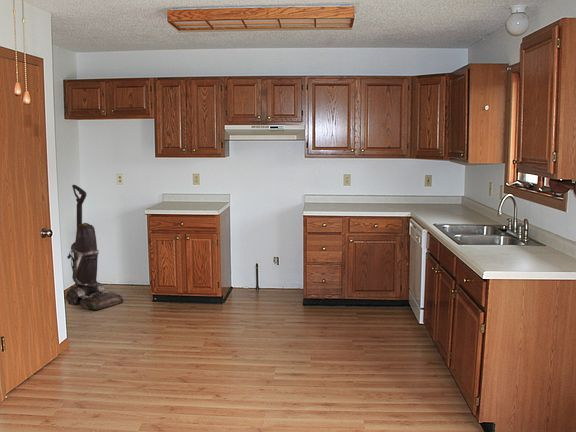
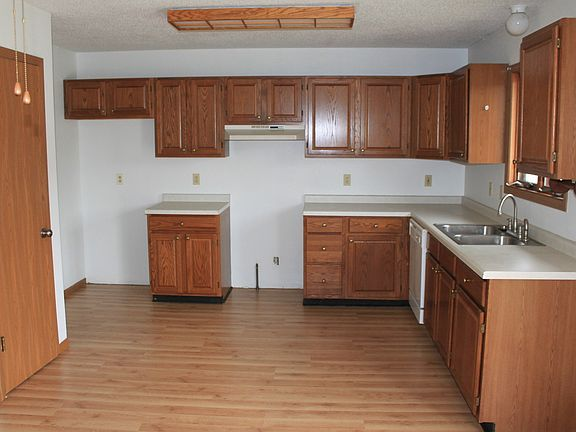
- vacuum cleaner (92, 244)
